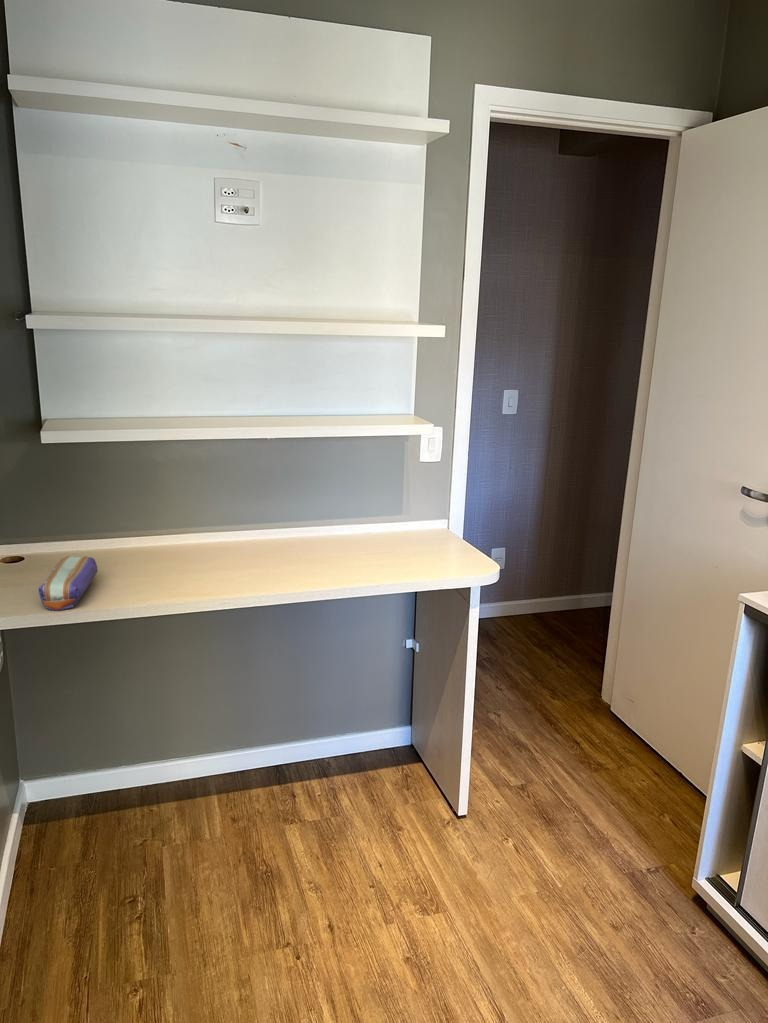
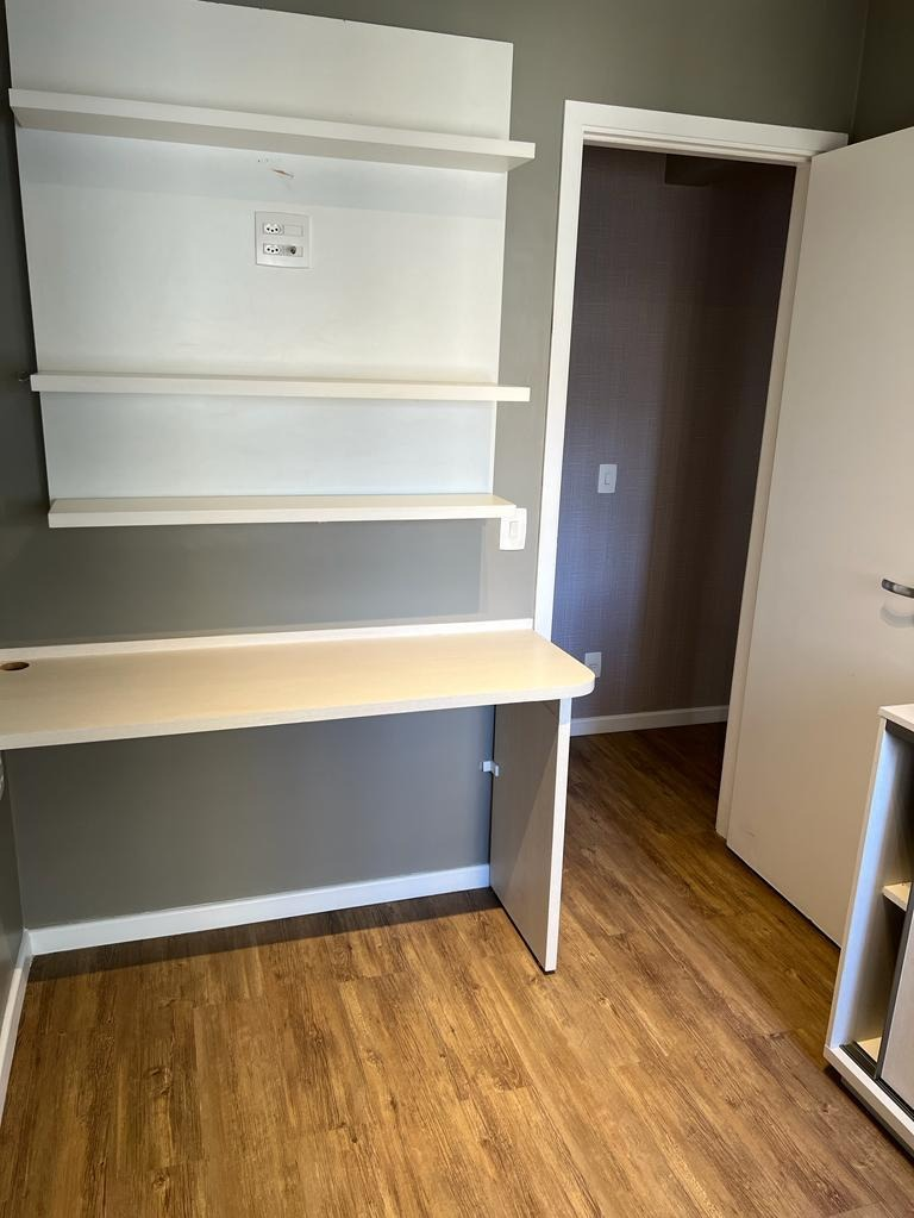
- pencil case (70, 580)
